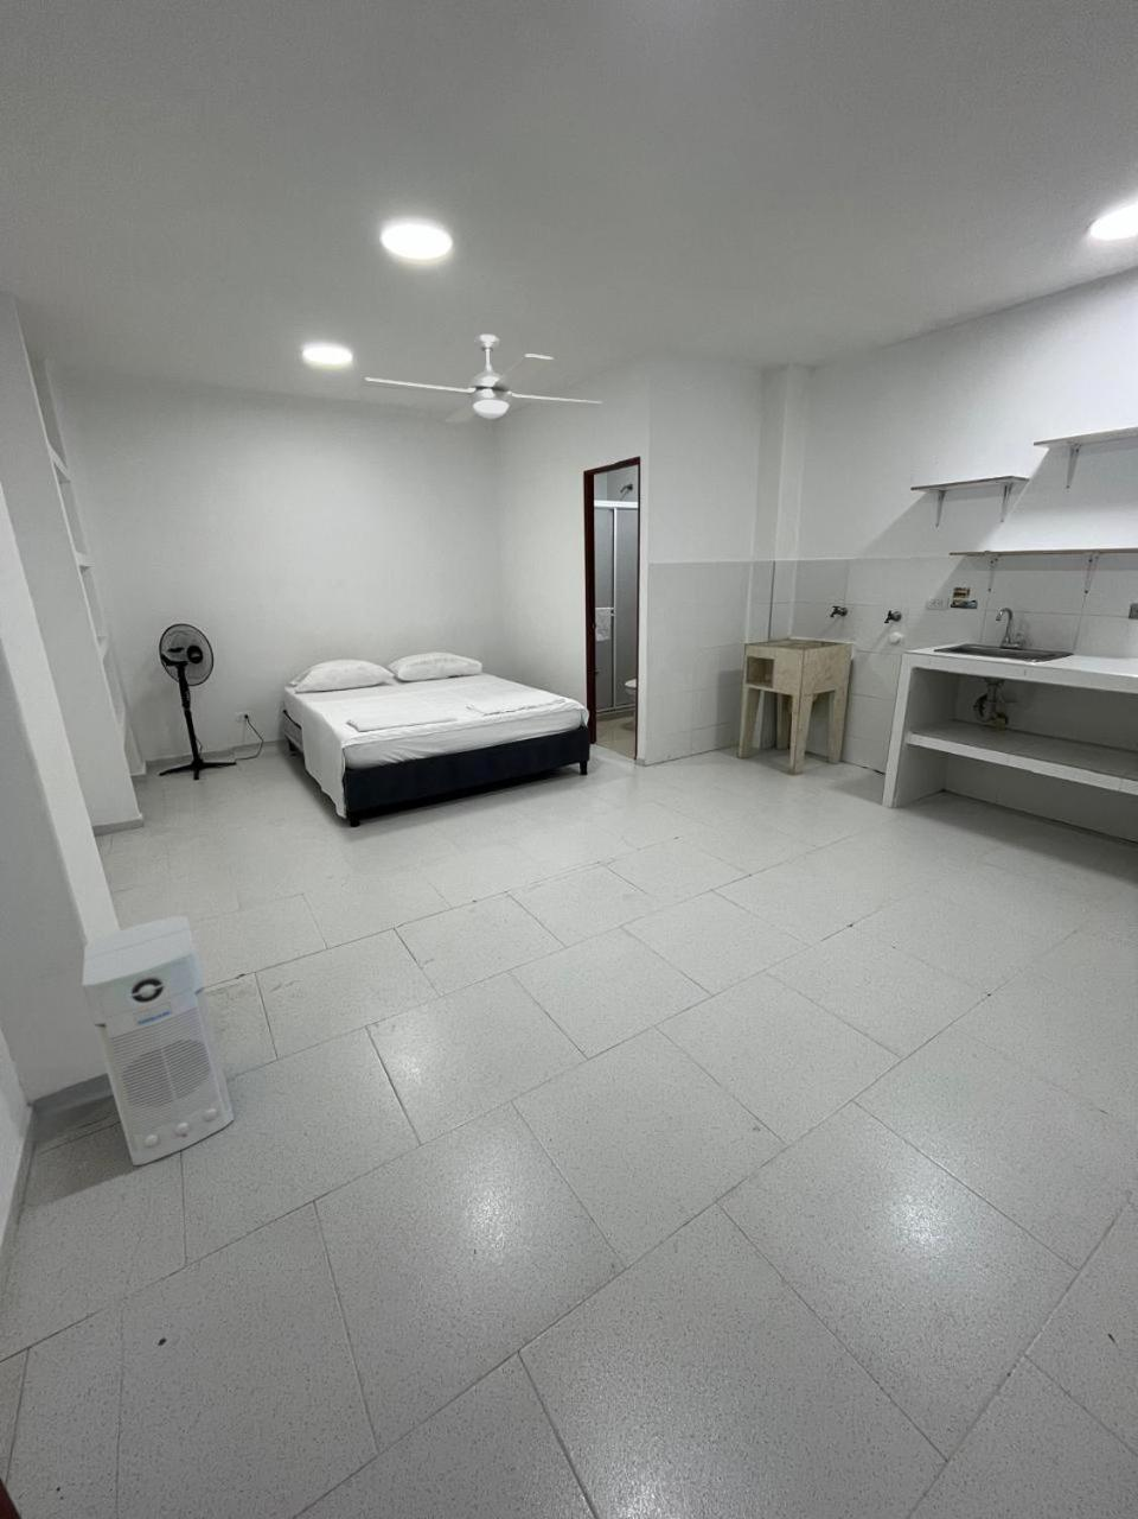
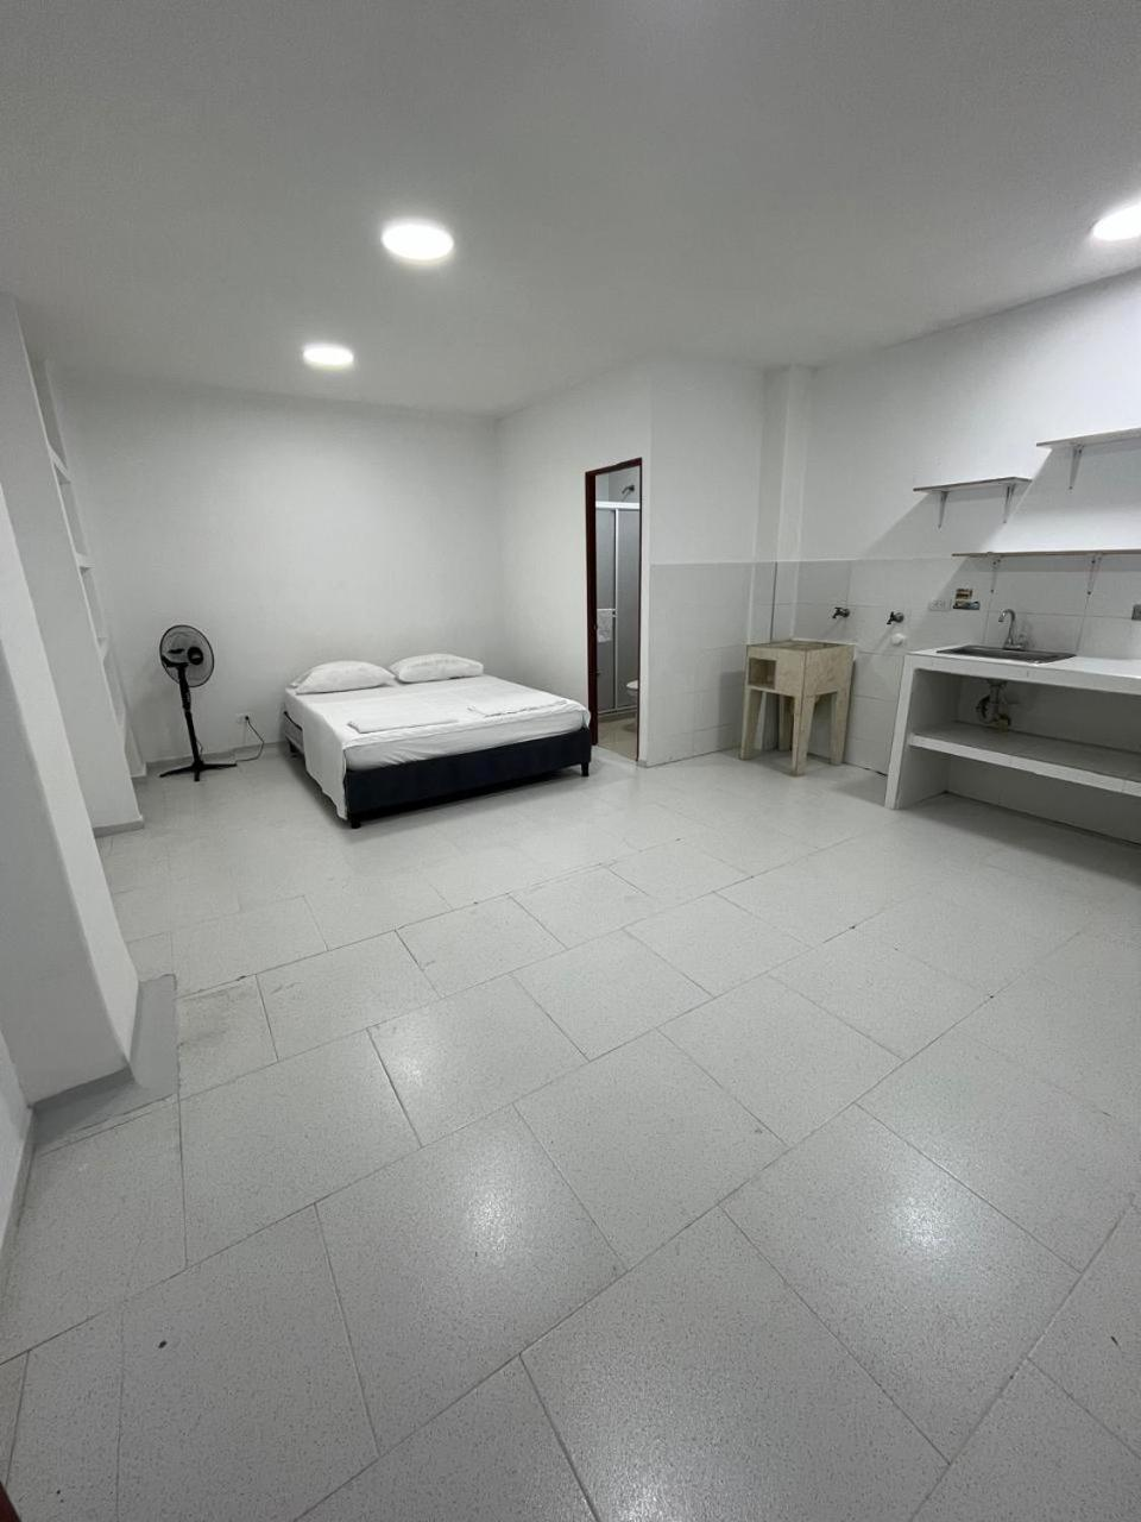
- electric fan (489, 379)
- air purifier (161, 1031)
